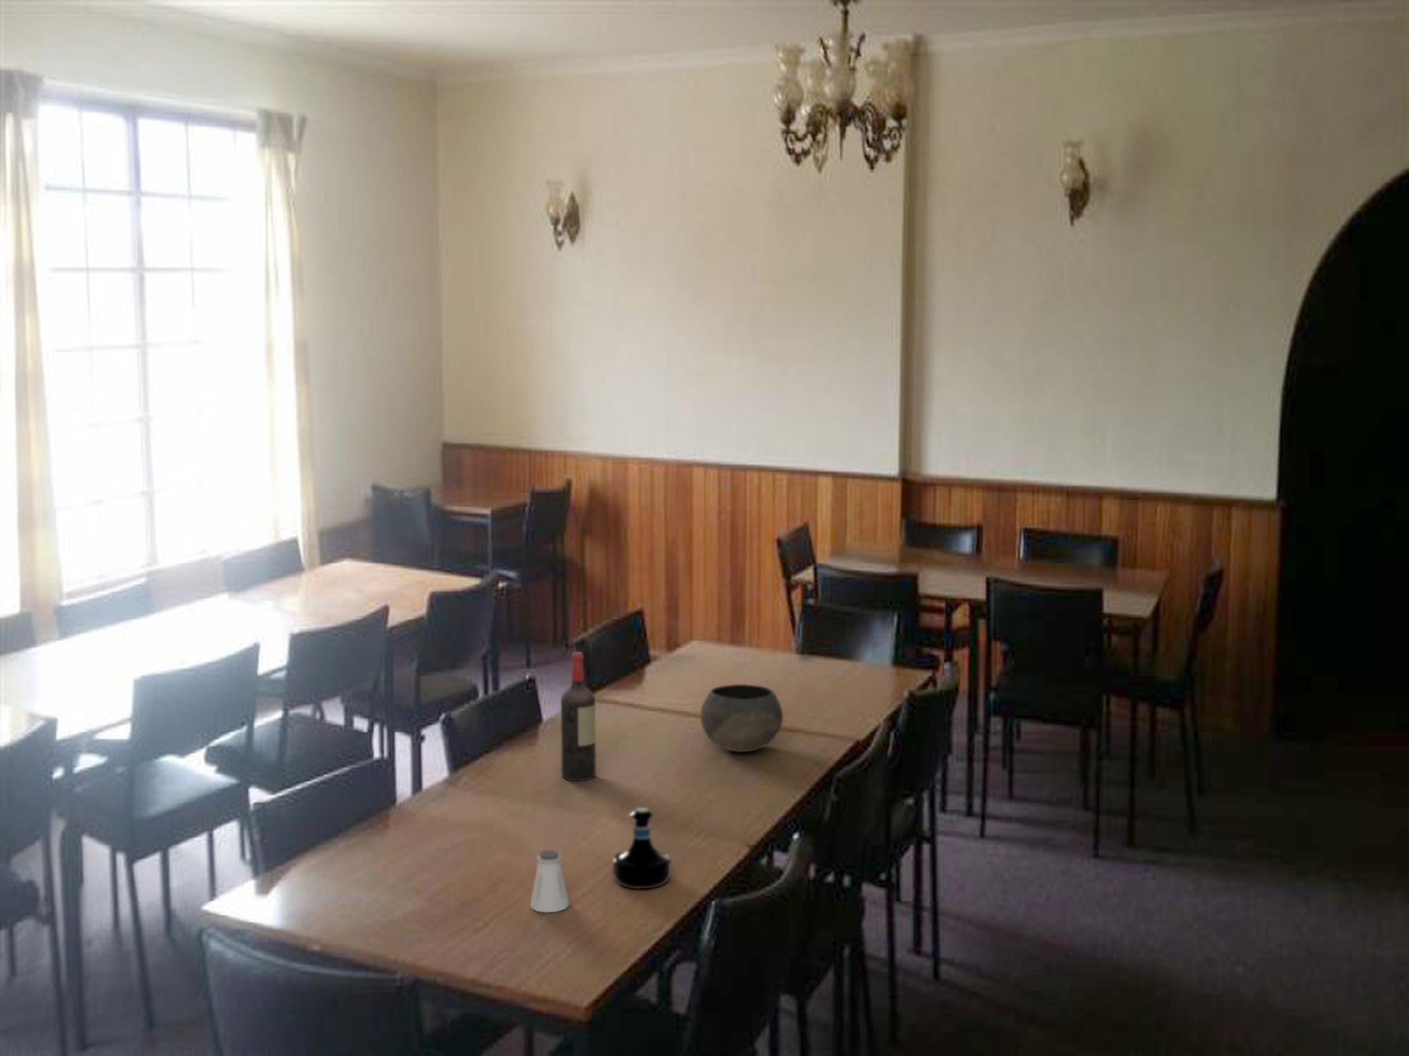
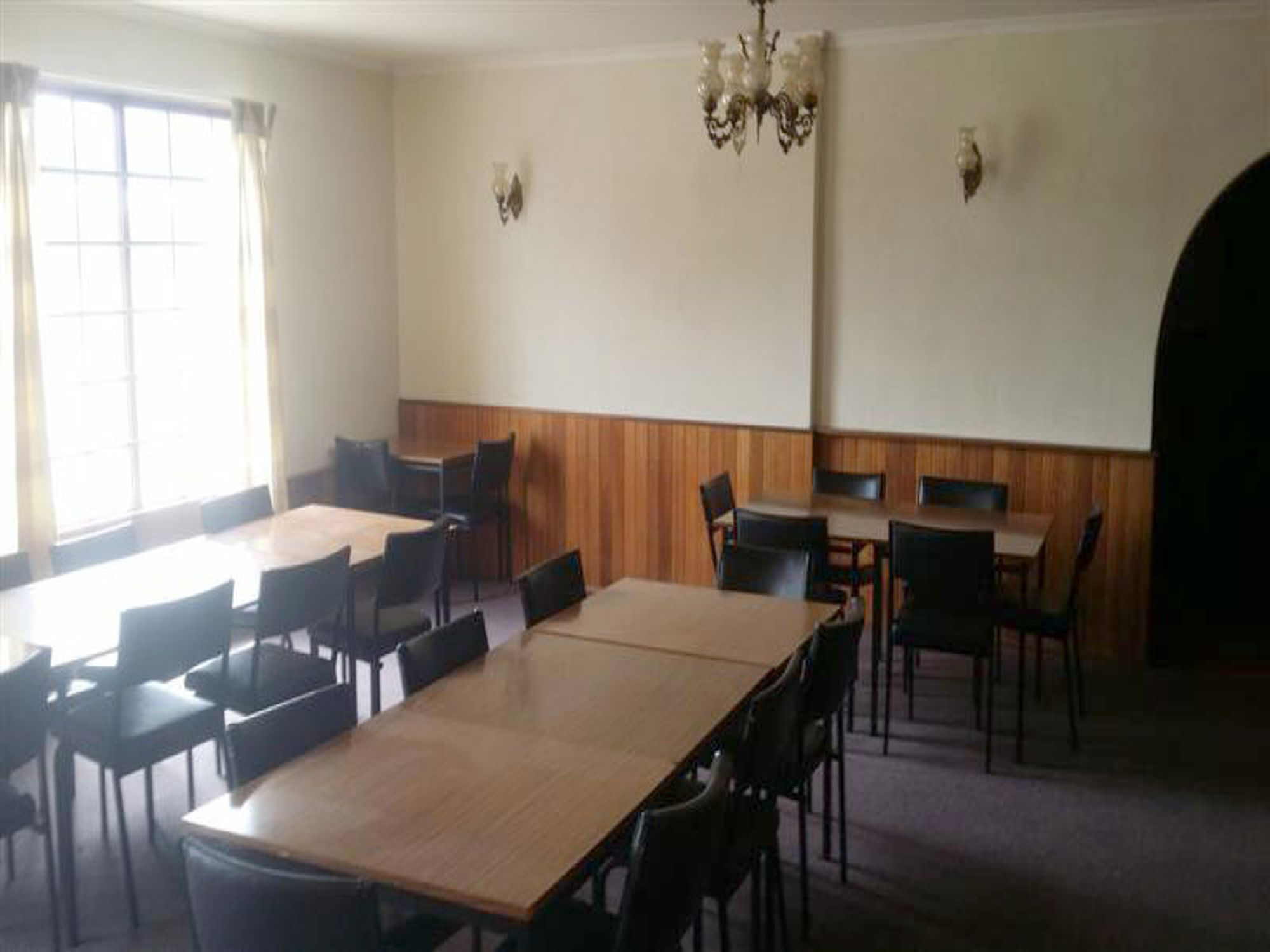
- tequila bottle (641, 844)
- saltshaker (549, 879)
- bowl (741, 720)
- wine bottle (578, 714)
